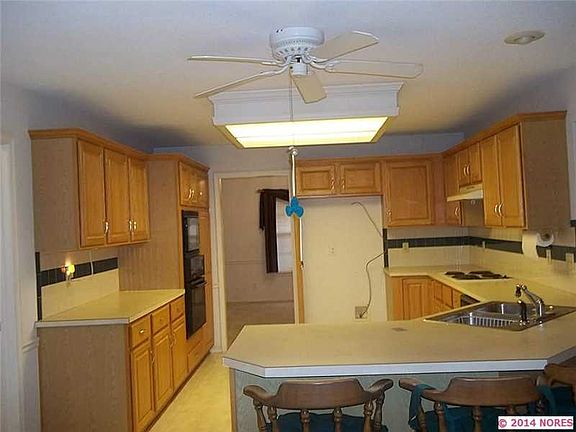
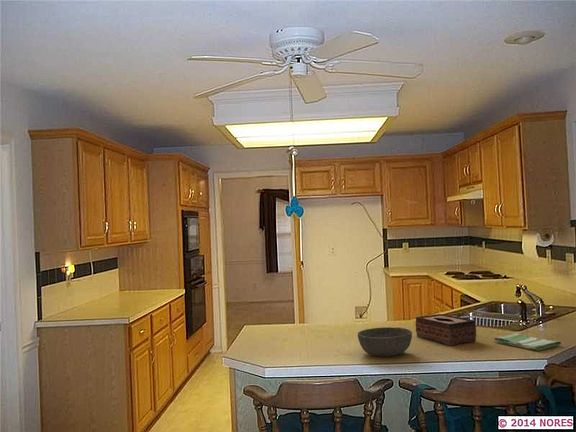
+ tissue box (445, 328)
+ bowl (384, 342)
+ dish towel (526, 340)
